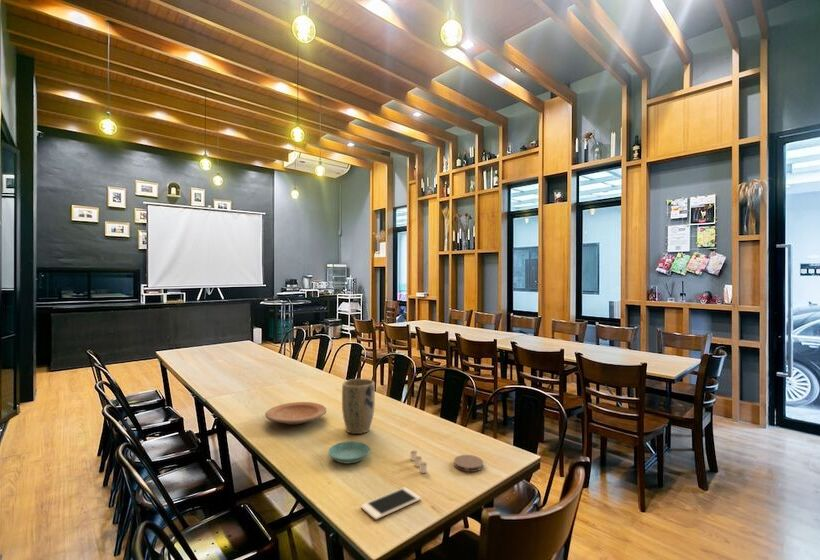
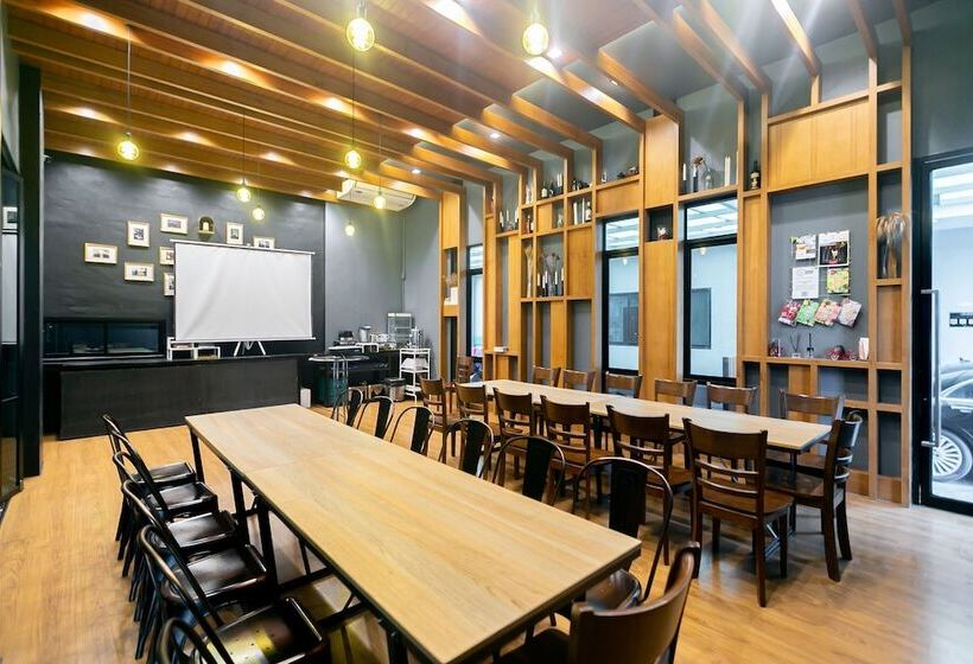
- cell phone (391, 502)
- saucer (349, 453)
- plate (296, 415)
- candle (418, 461)
- coaster (468, 463)
- plant pot (358, 406)
